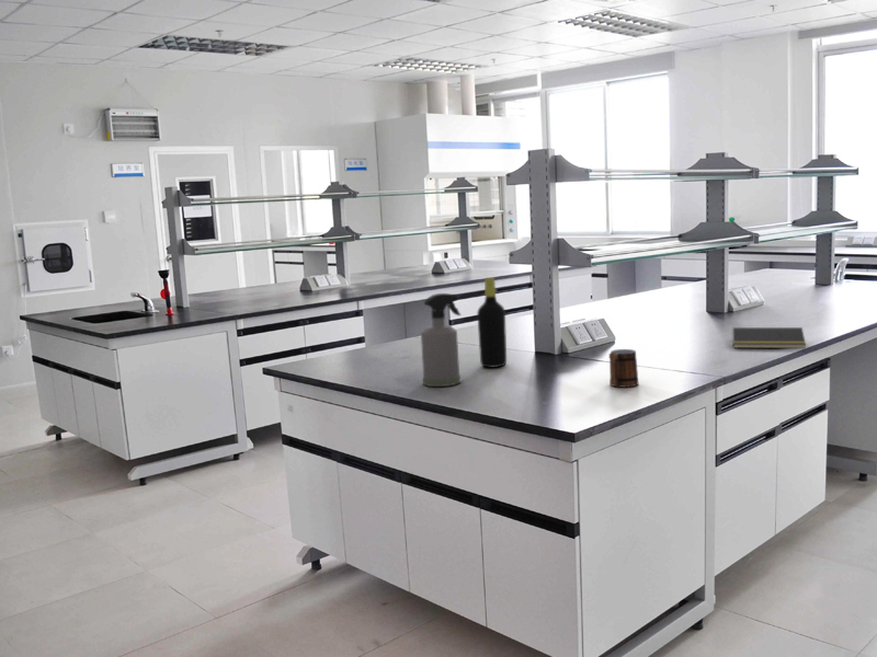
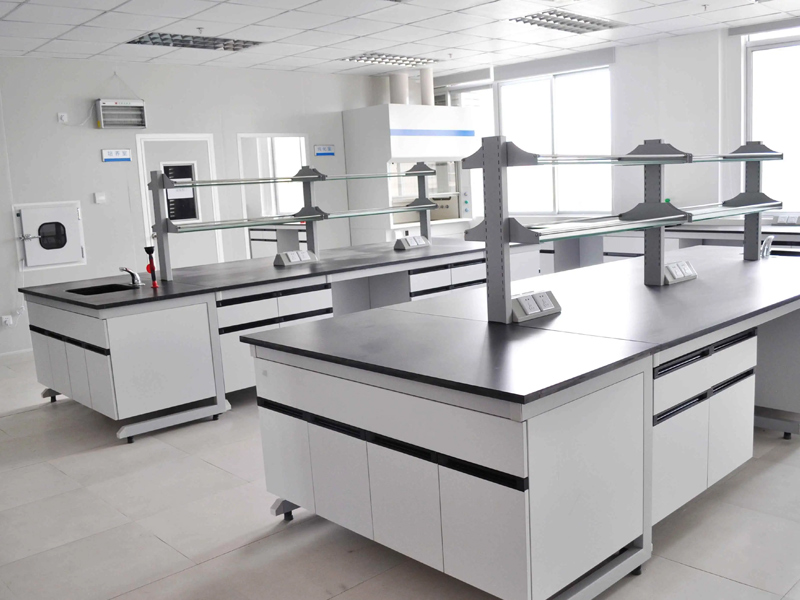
- notepad (767, 337)
- bottle (491, 322)
- mug (620, 367)
- spray bottle (442, 337)
